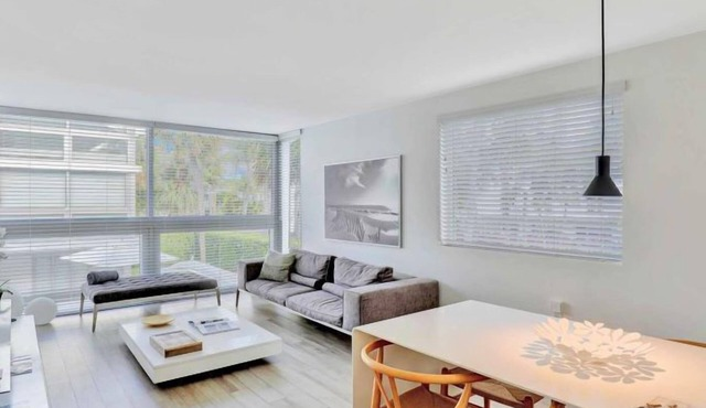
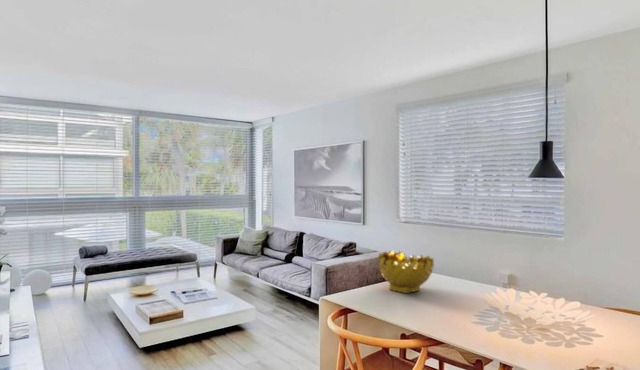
+ decorative bowl (405, 271)
